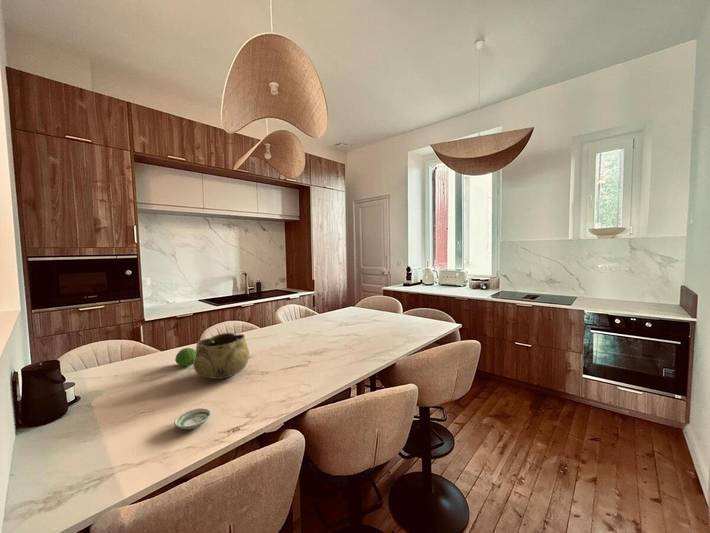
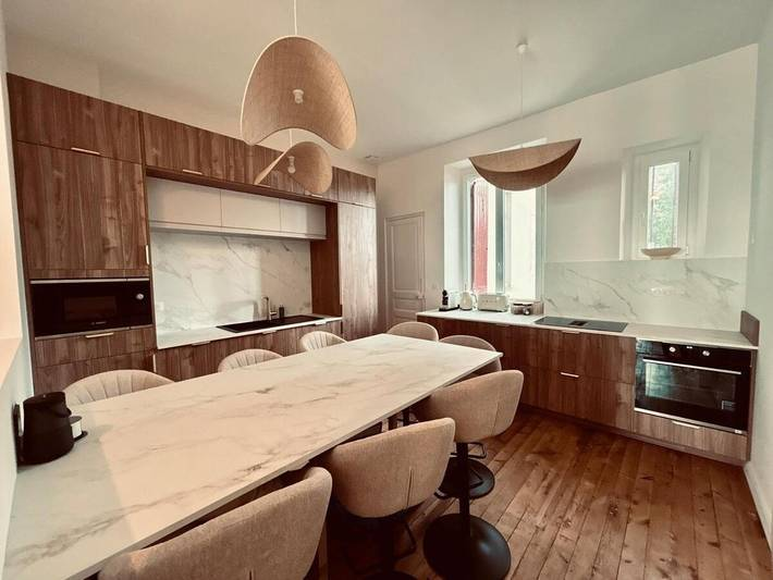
- saucer (193, 420)
- decorative bowl (222, 356)
- fruit (186, 356)
